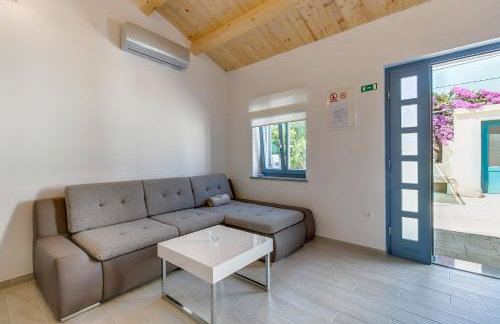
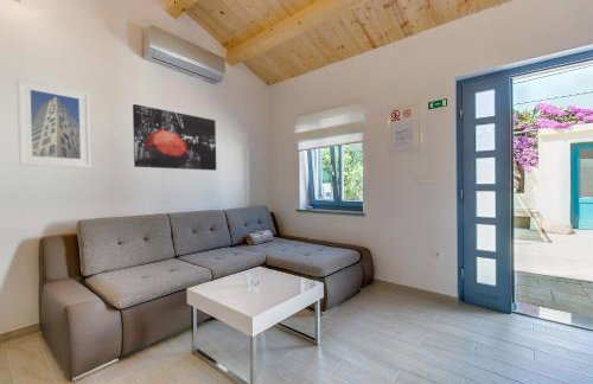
+ wall art (179, 140)
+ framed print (56, 126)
